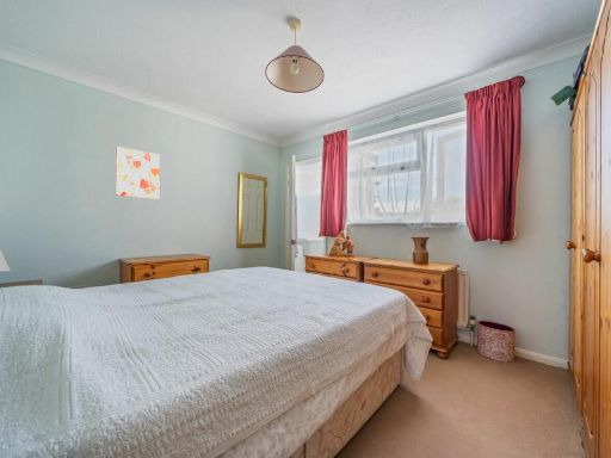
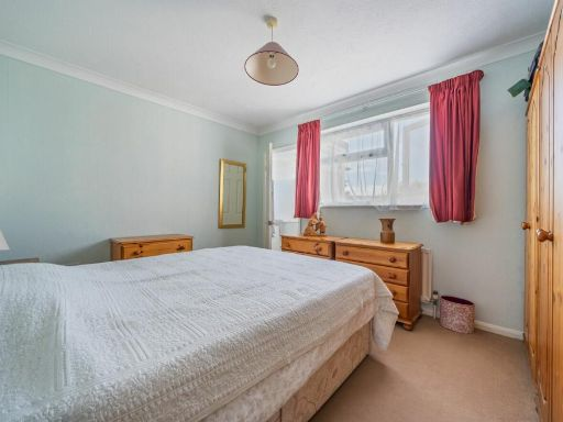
- wall art (138, 173)
